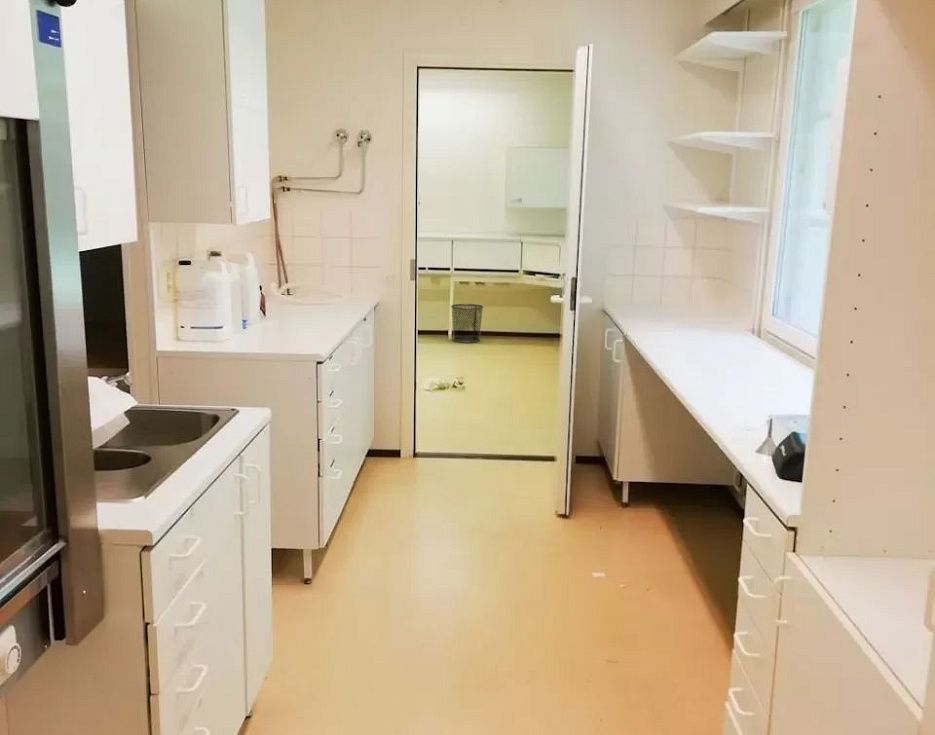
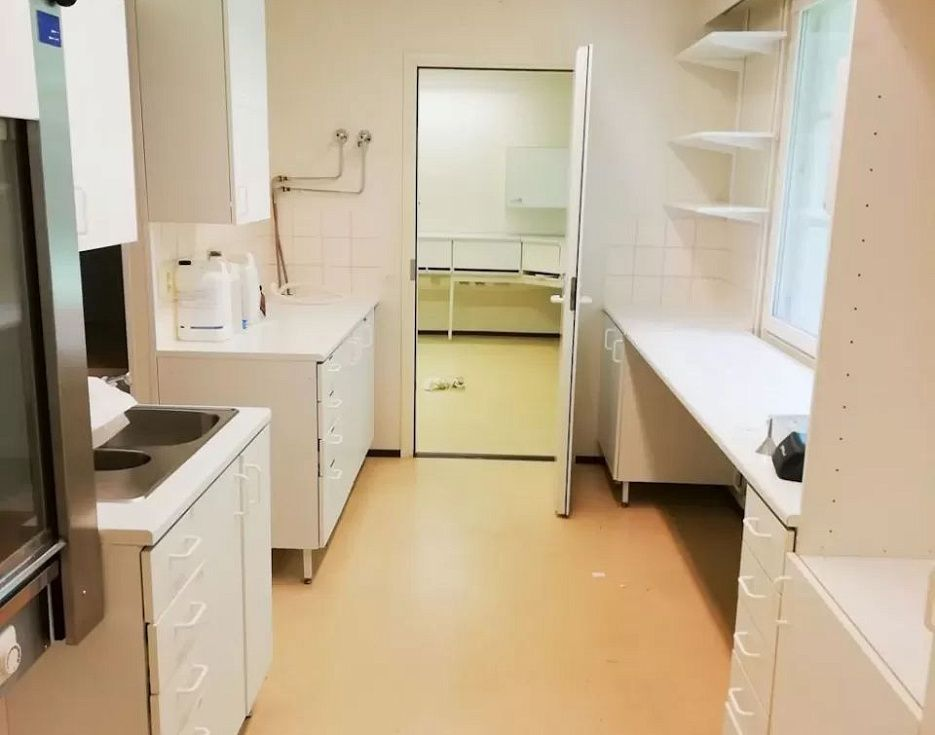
- waste bin (467, 323)
